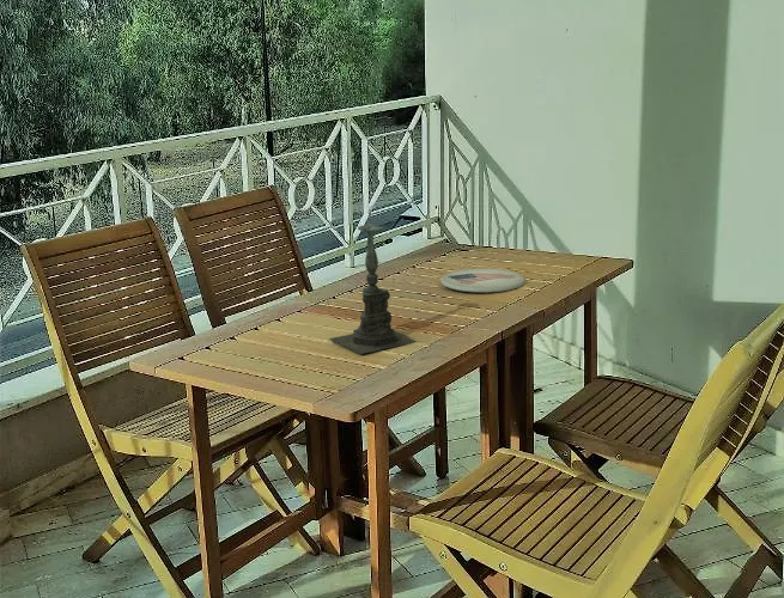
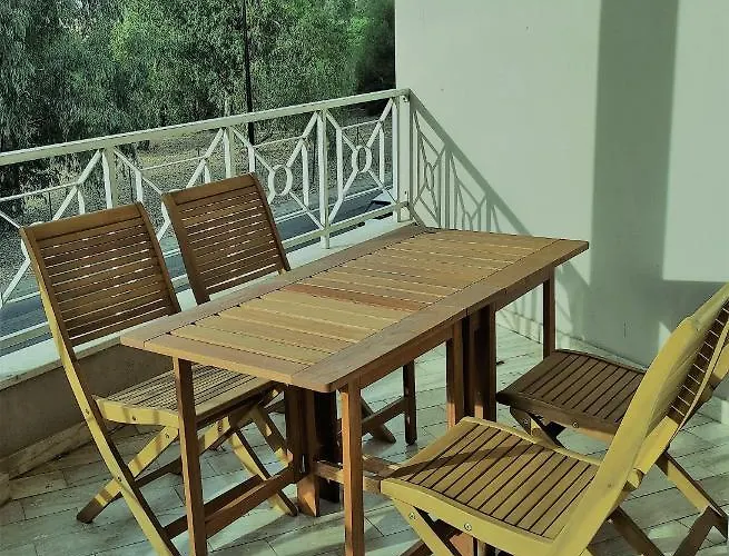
- candle holder (372, 274)
- plate (482, 279)
